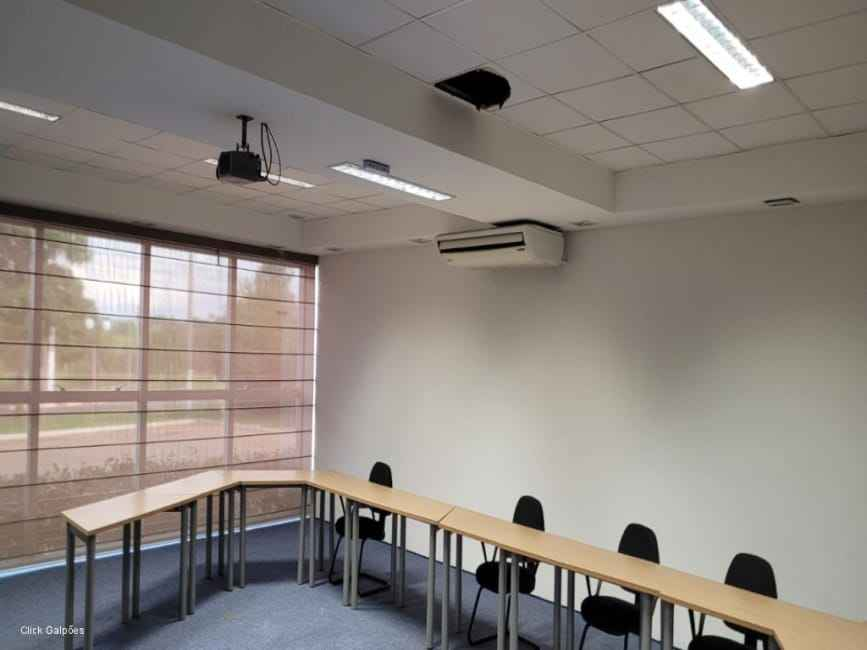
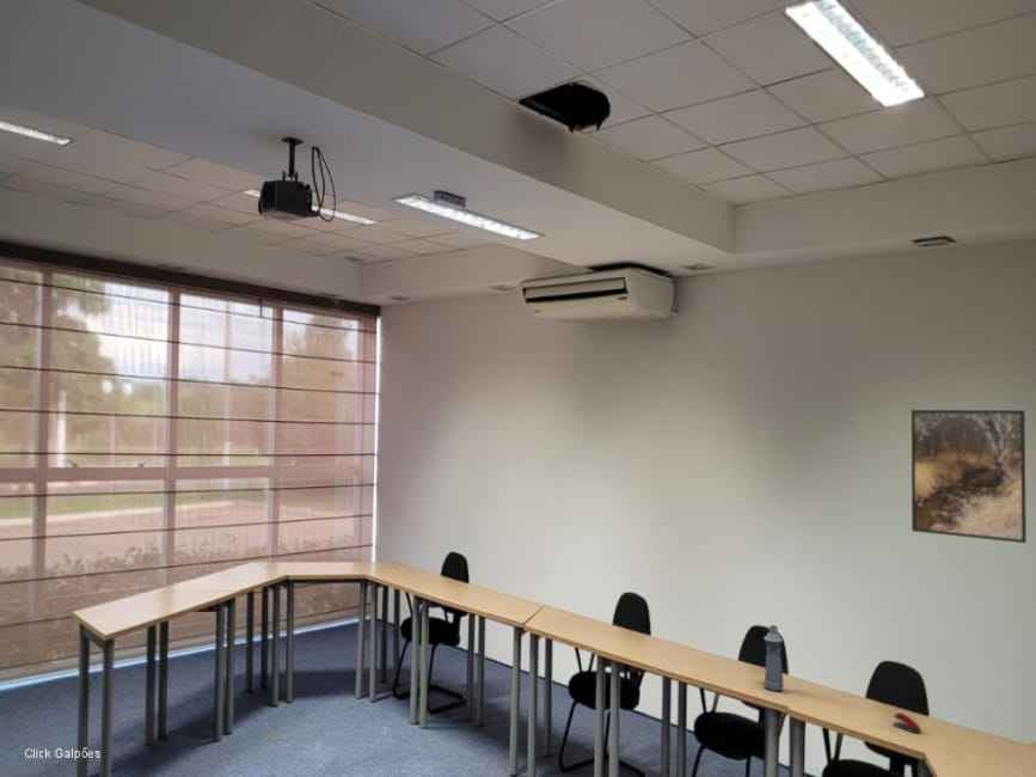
+ stapler (906, 721)
+ bottle (773, 656)
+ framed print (965, 472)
